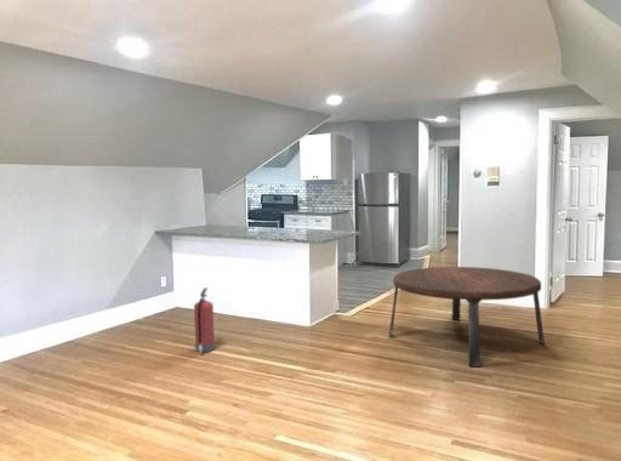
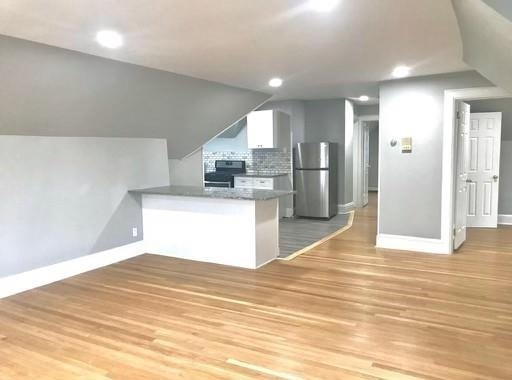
- fire extinguisher (203, 320)
- dining table (460, 306)
